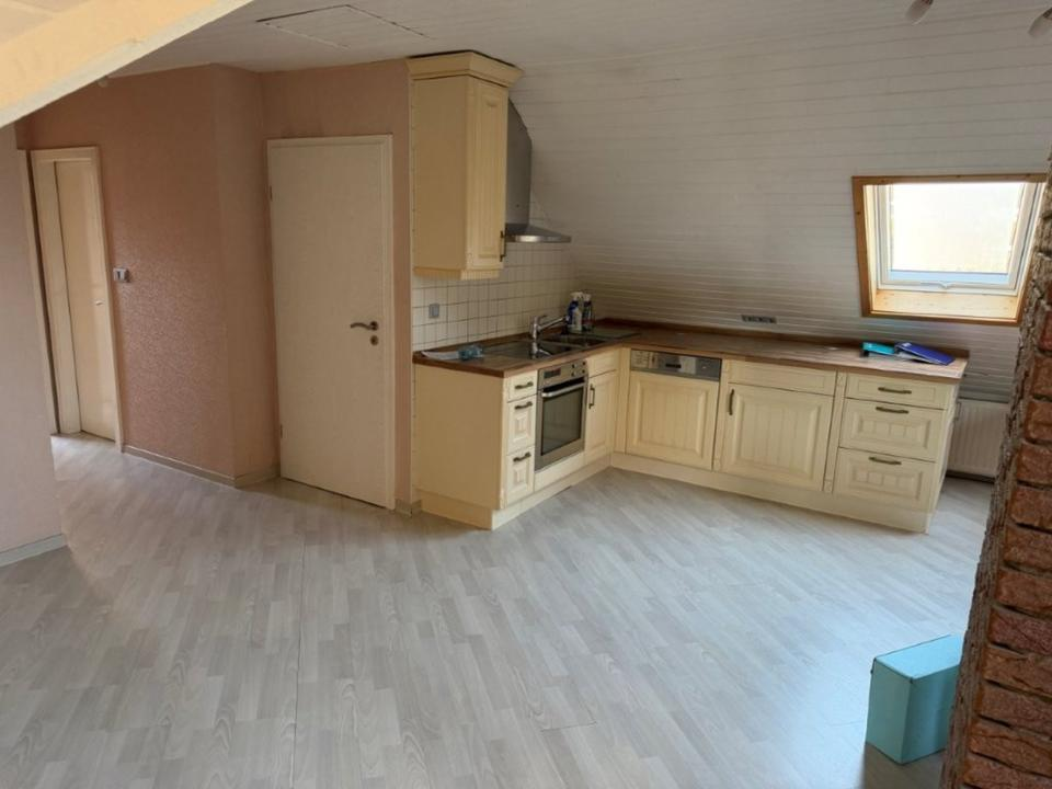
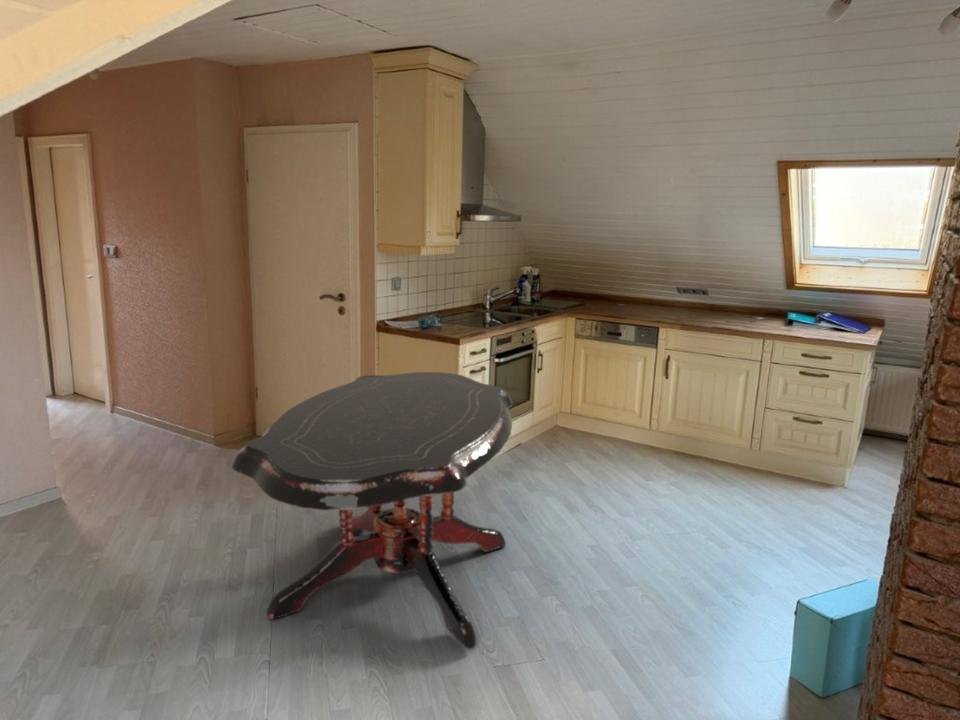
+ dining table (394, 497)
